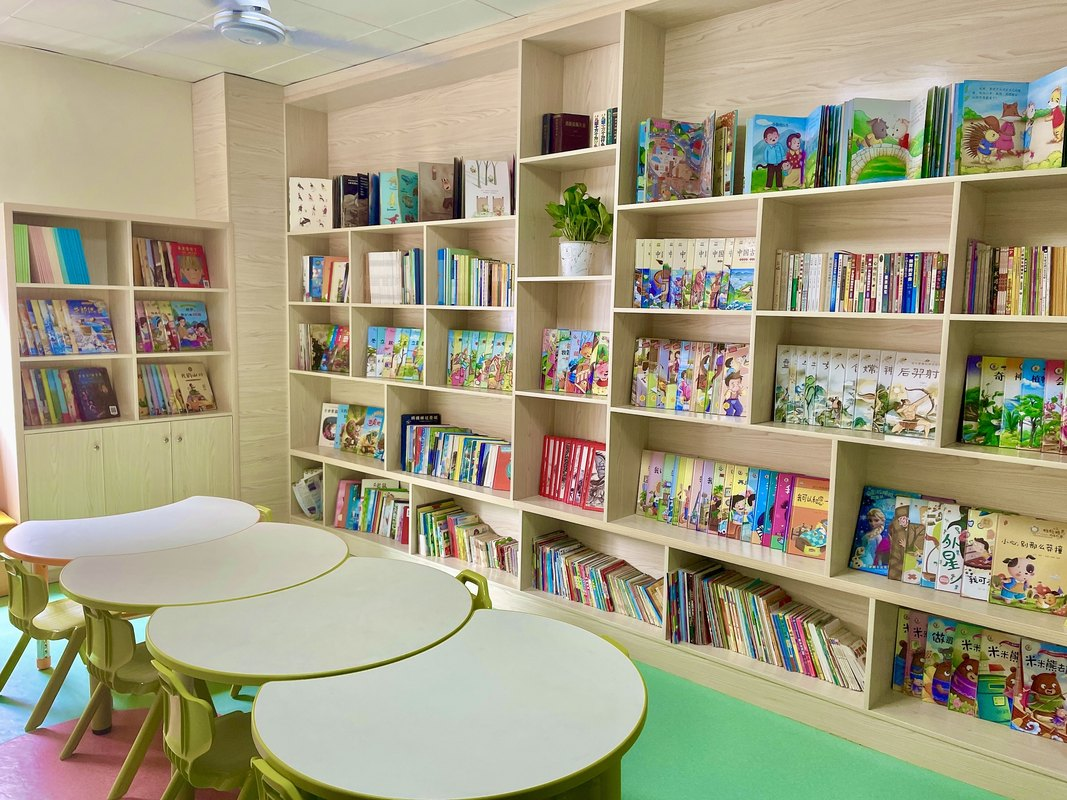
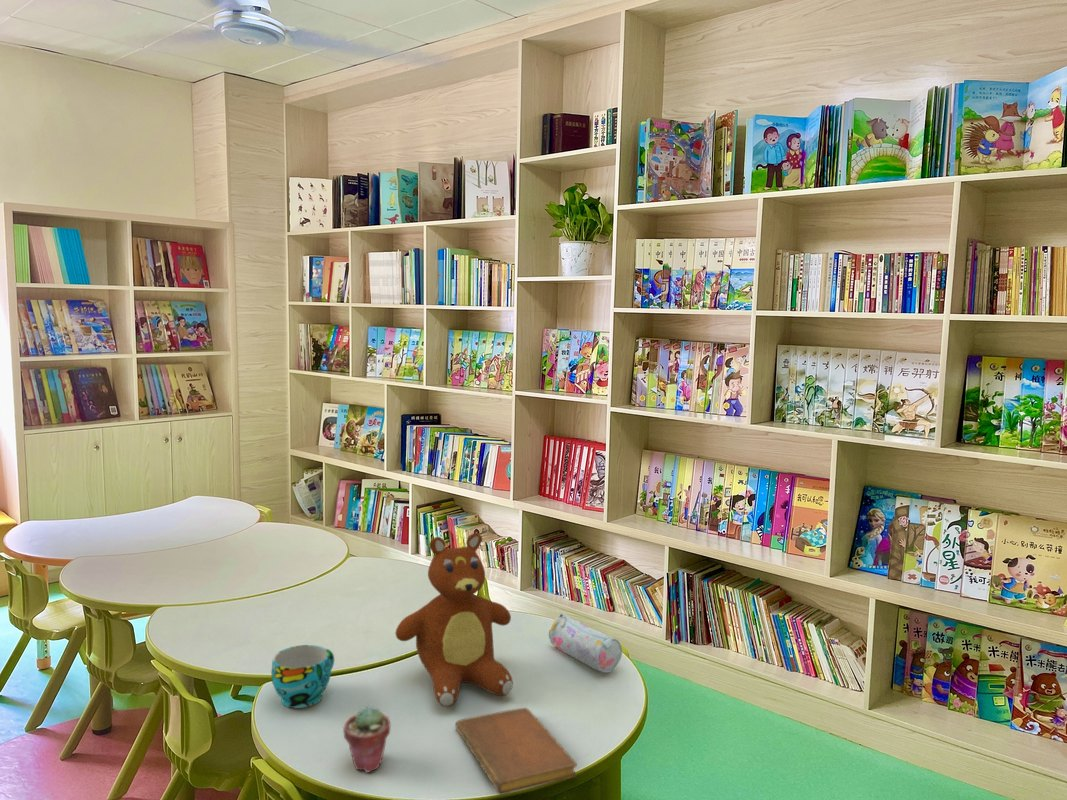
+ pencil case (585, 641)
+ notebook (513, 747)
+ potted succulent (367, 734)
+ teddy bear (462, 613)
+ cup (303, 676)
